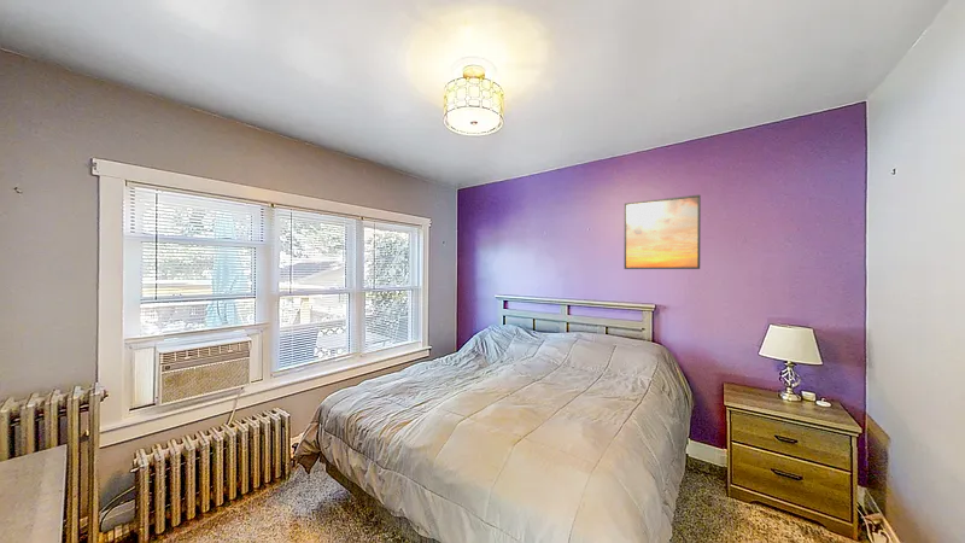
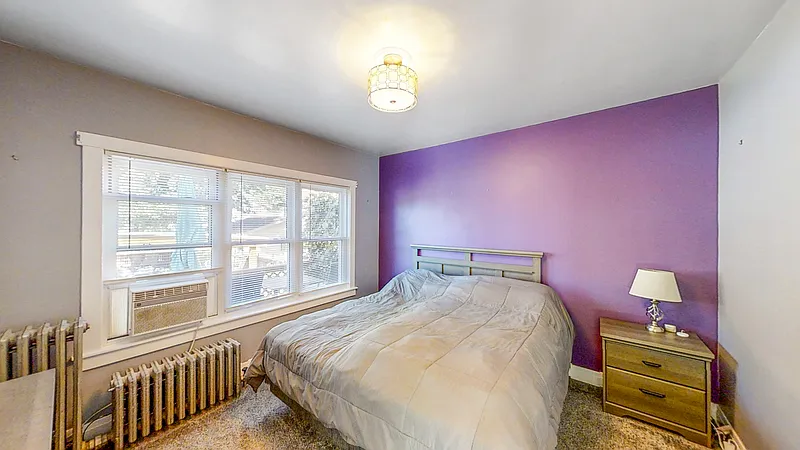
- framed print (660, 234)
